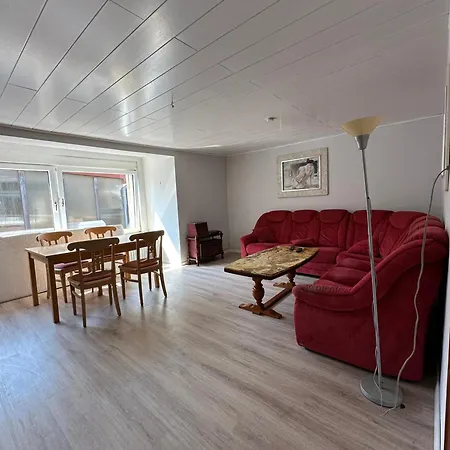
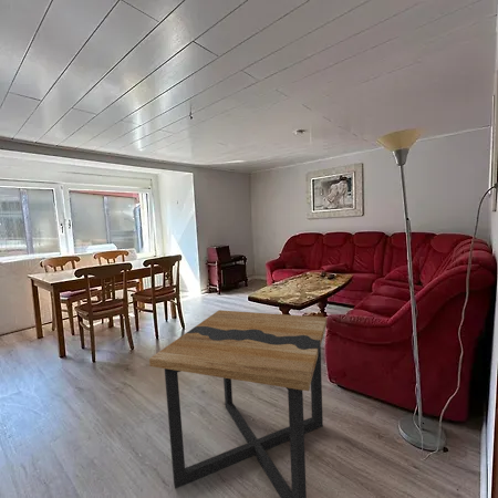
+ side table (252, 382)
